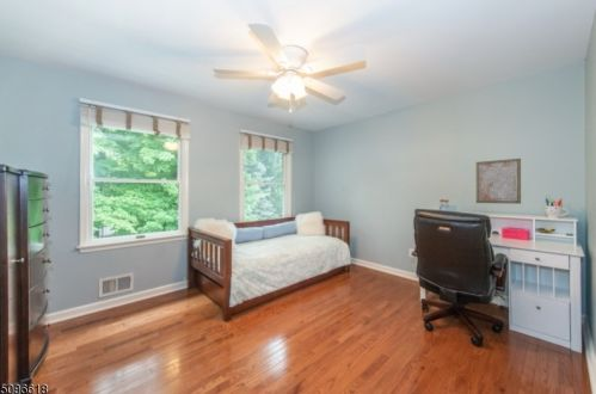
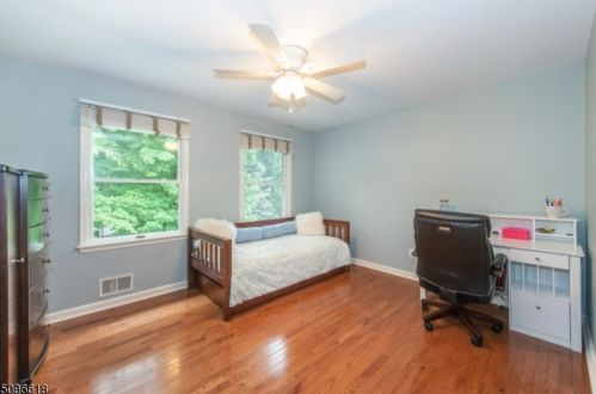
- wall art (497, 181)
